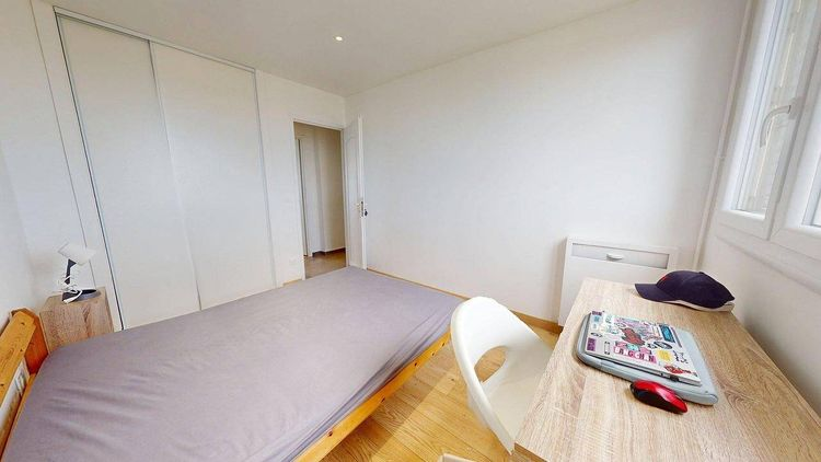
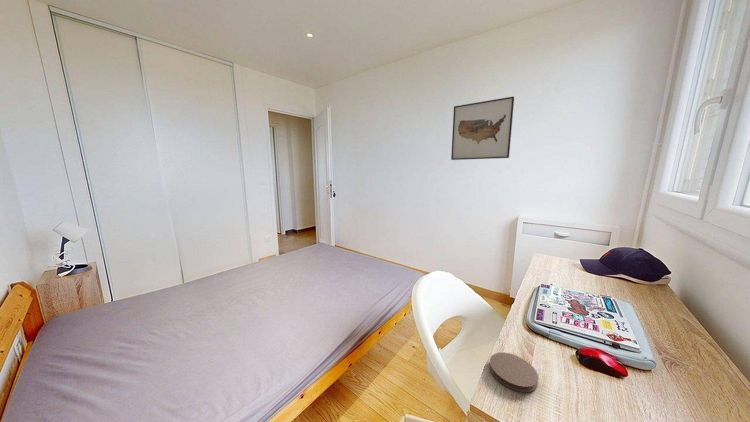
+ wall art (480, 131)
+ coaster (512, 370)
